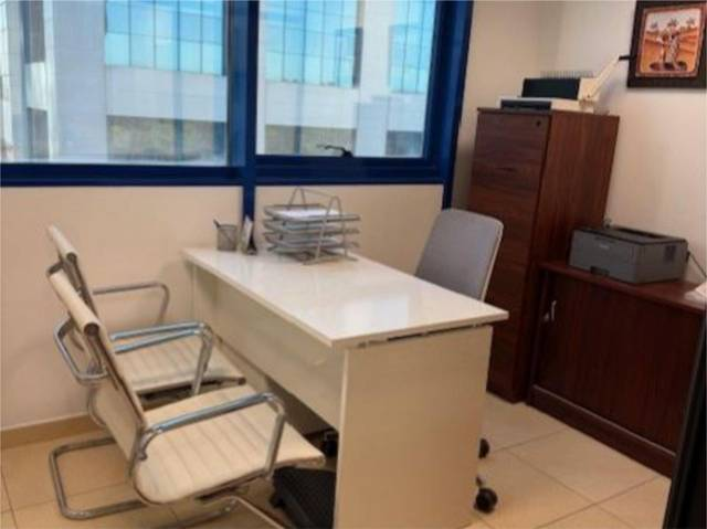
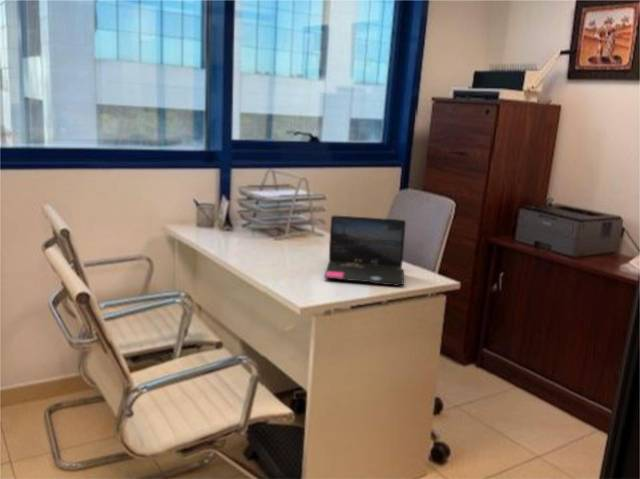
+ laptop (365, 249)
